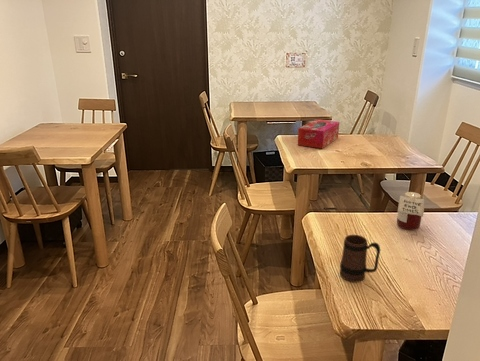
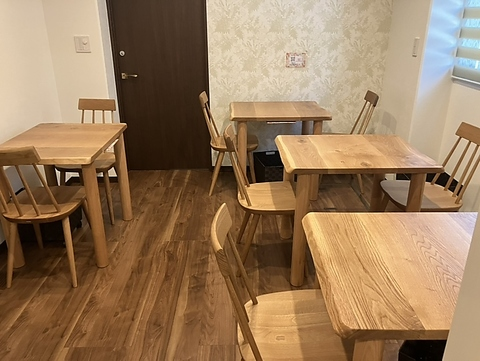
- mug (359, 259)
- tissue box (319, 133)
- jar (410, 212)
